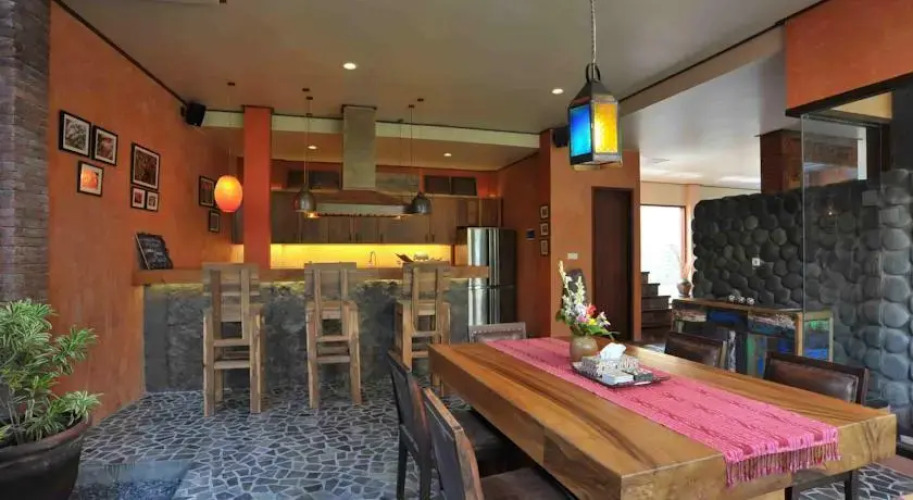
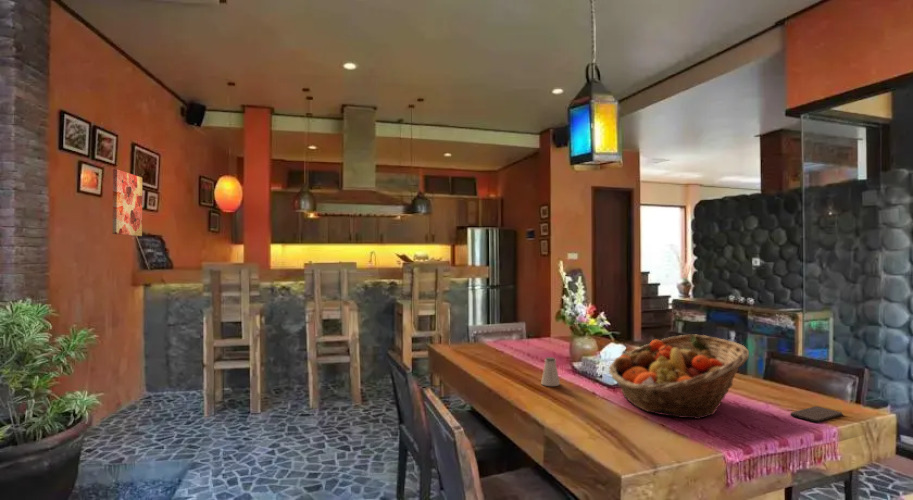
+ smartphone (816, 413)
+ saltshaker (550, 370)
+ fruit basket (674, 371)
+ wall art (128, 204)
